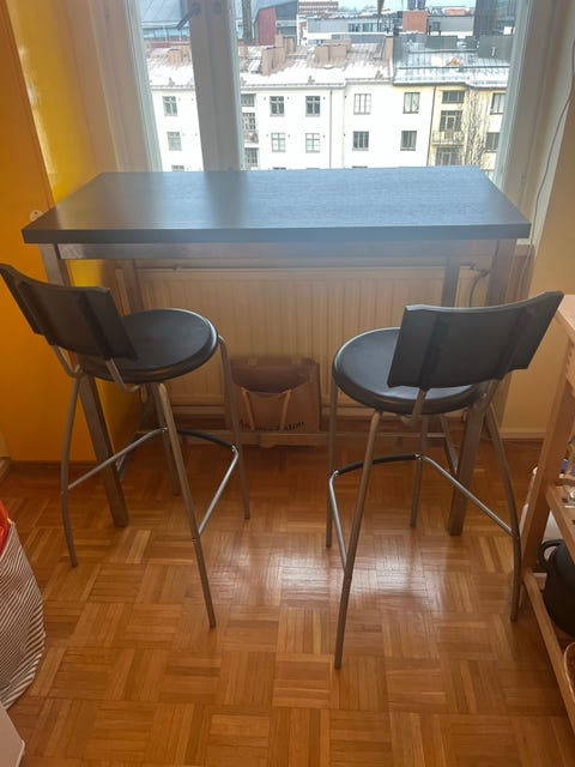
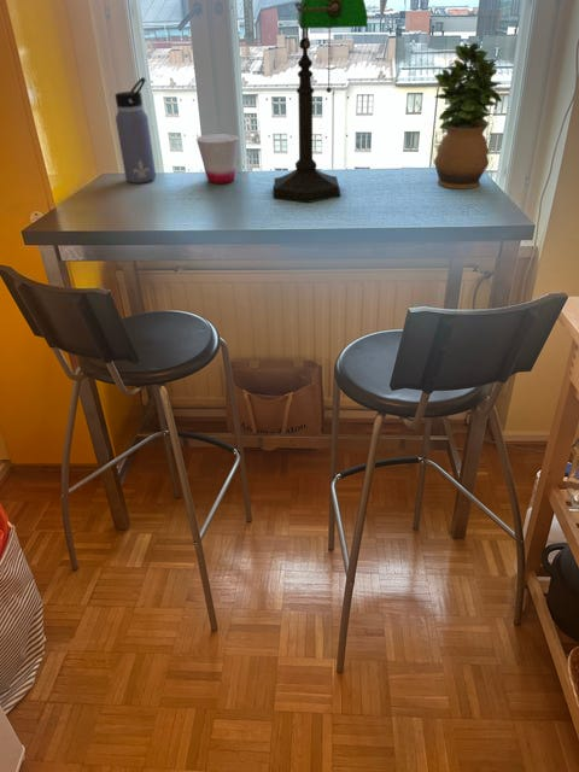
+ cup (220, 159)
+ water bottle (135, 130)
+ desk lamp (312, 92)
+ potted plant (463, 117)
